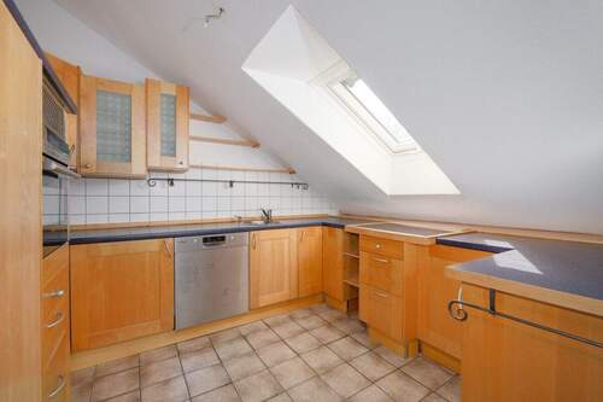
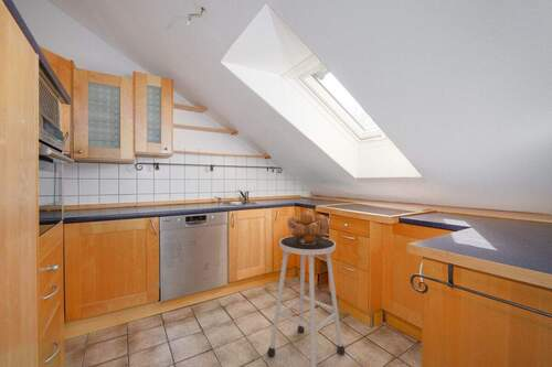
+ fruit basket (307, 226)
+ stool (306, 298)
